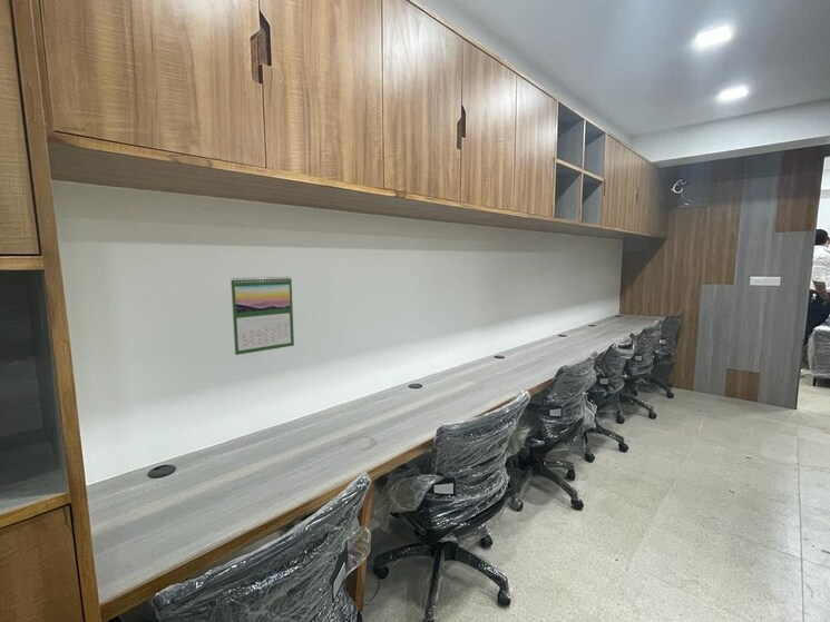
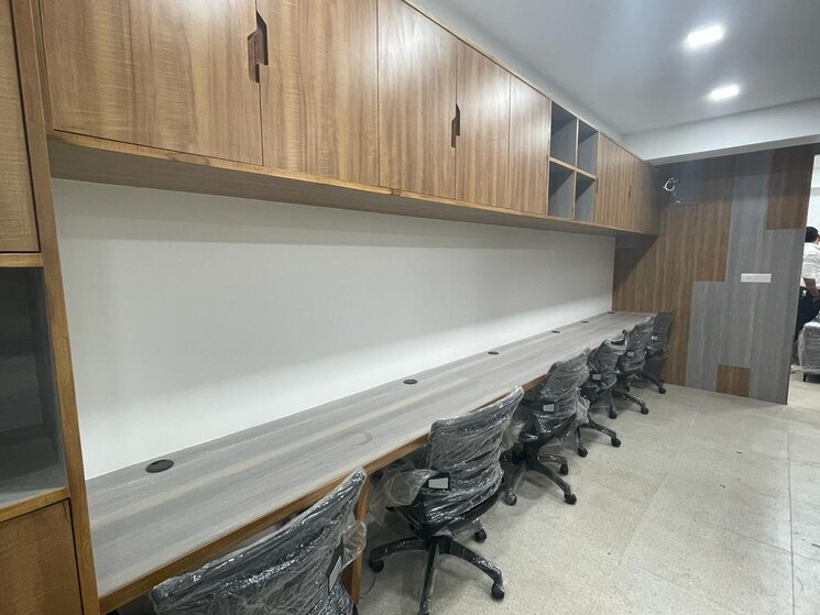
- calendar (264, 313)
